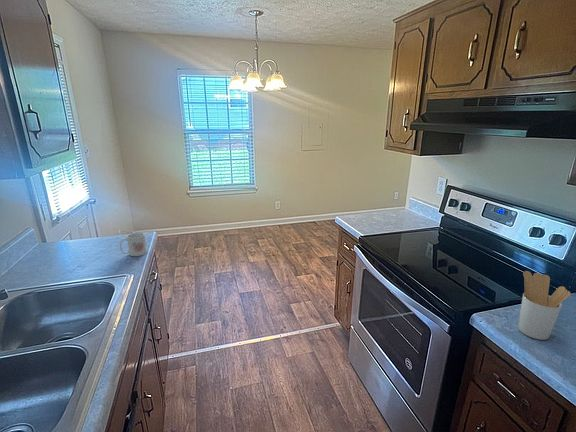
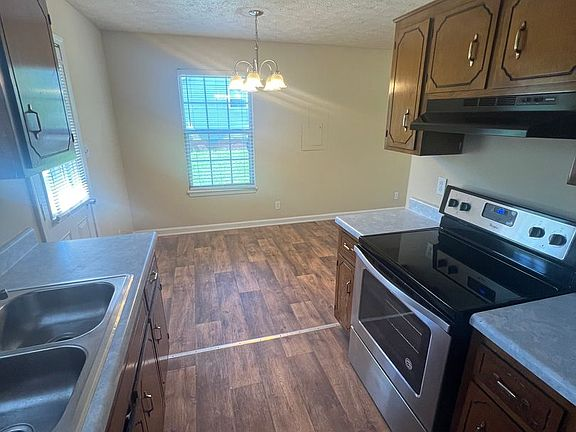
- mug (133, 244)
- utensil holder (536, 303)
